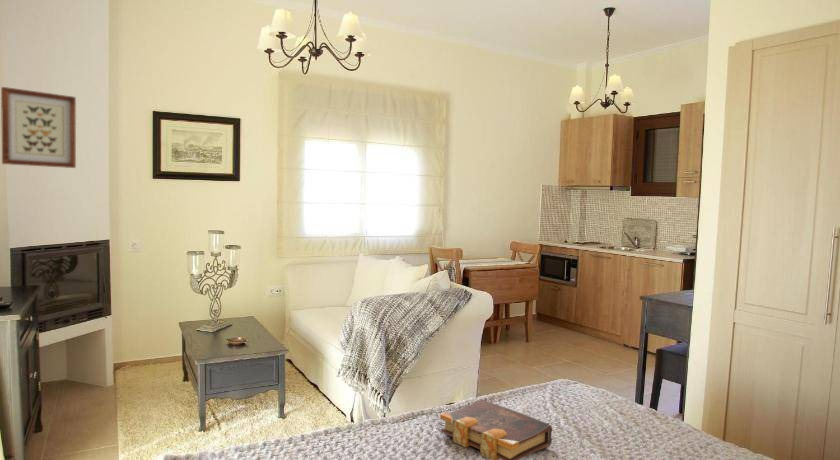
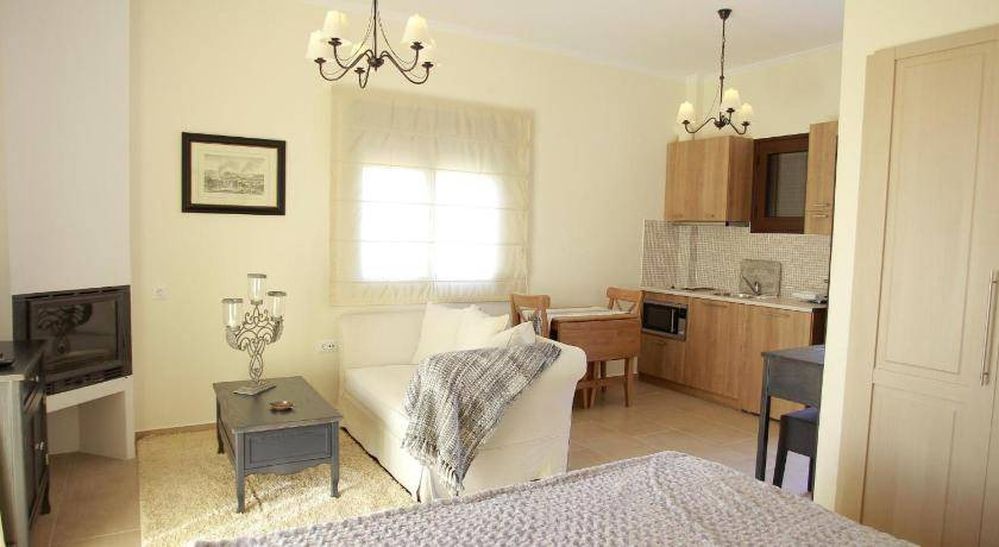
- book (494, 429)
- wall art (39, 129)
